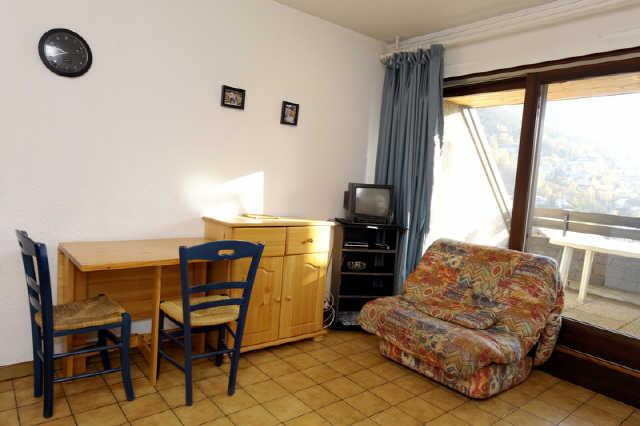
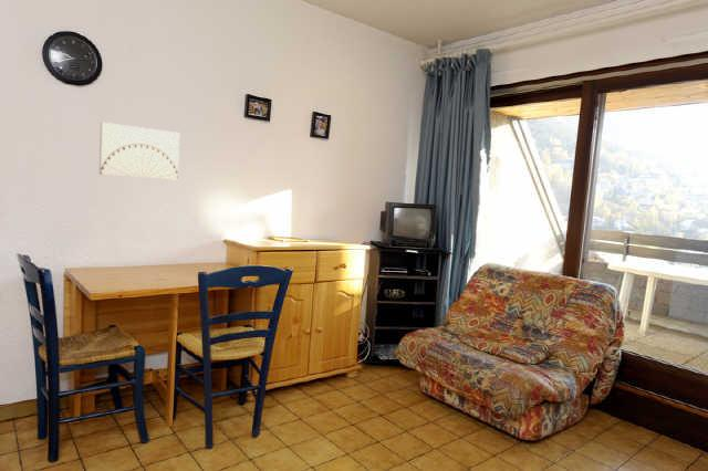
+ wall art (140, 153)
